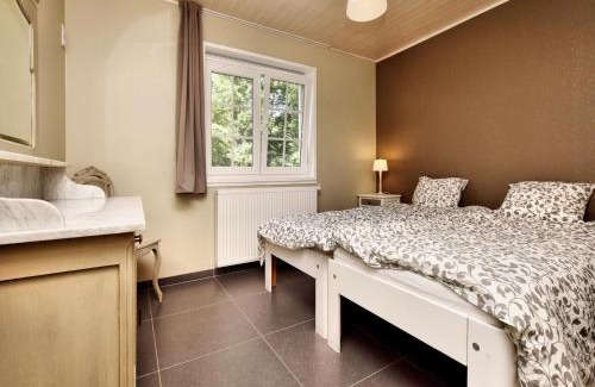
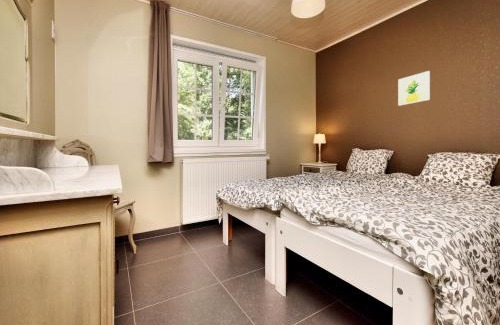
+ wall art (413, 89)
